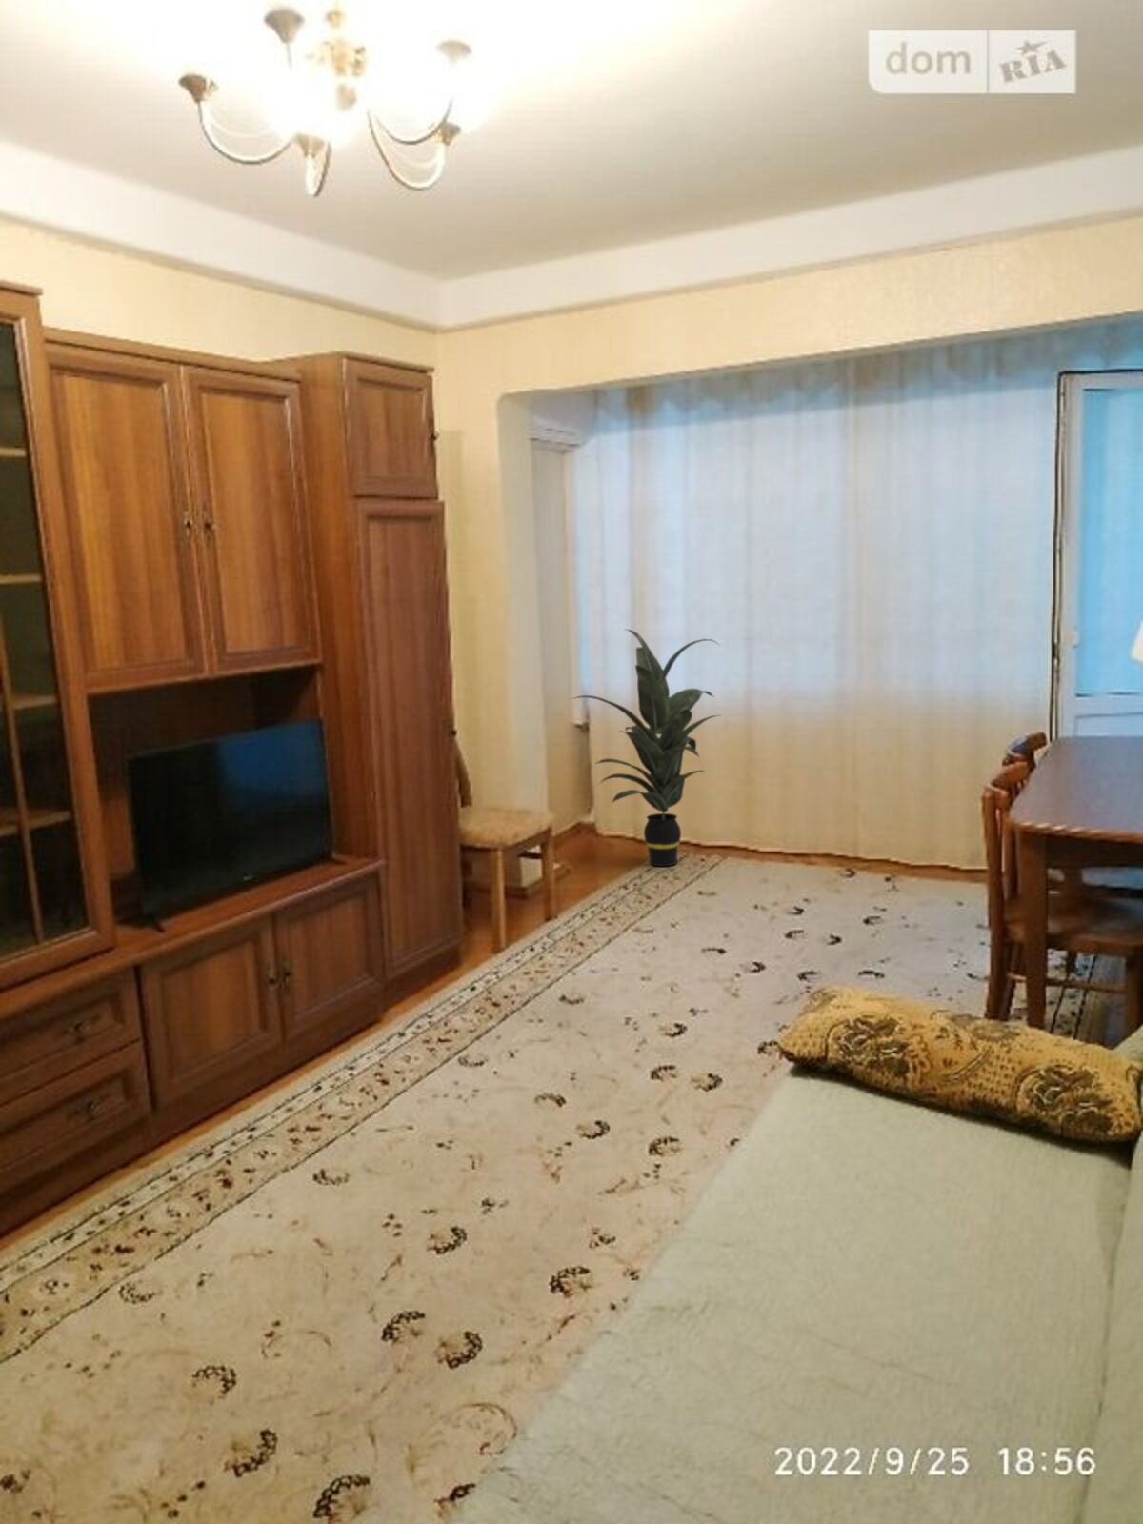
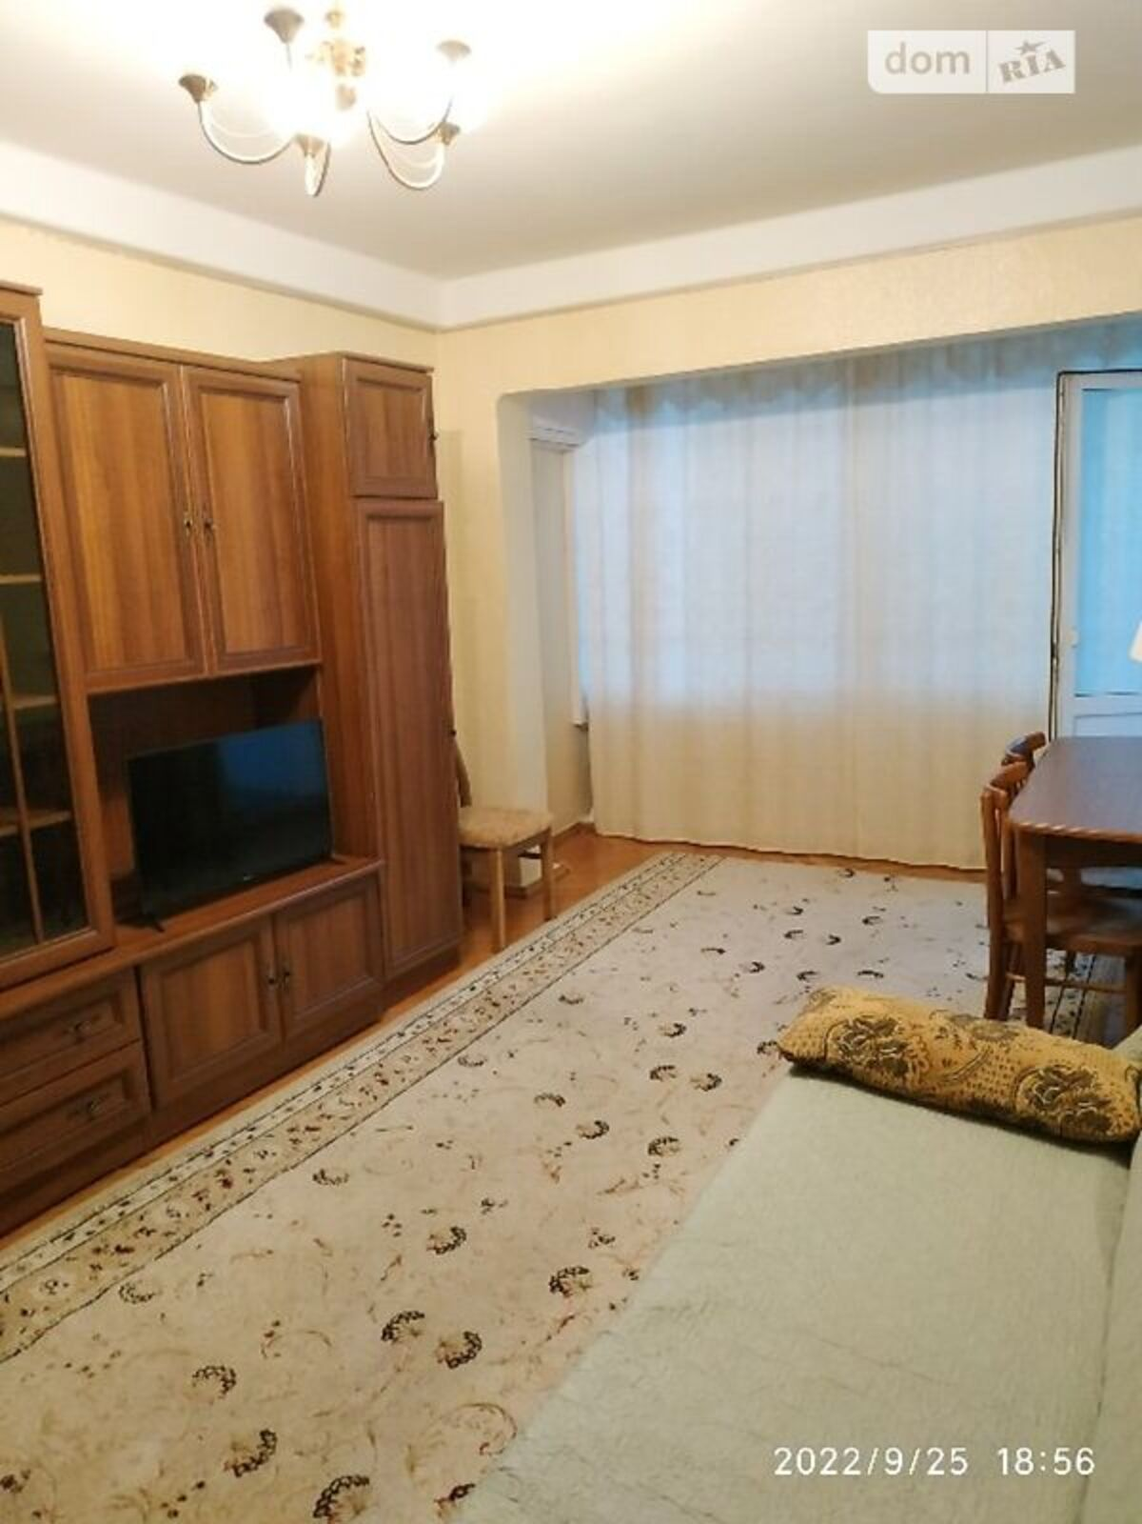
- indoor plant (653, 746)
